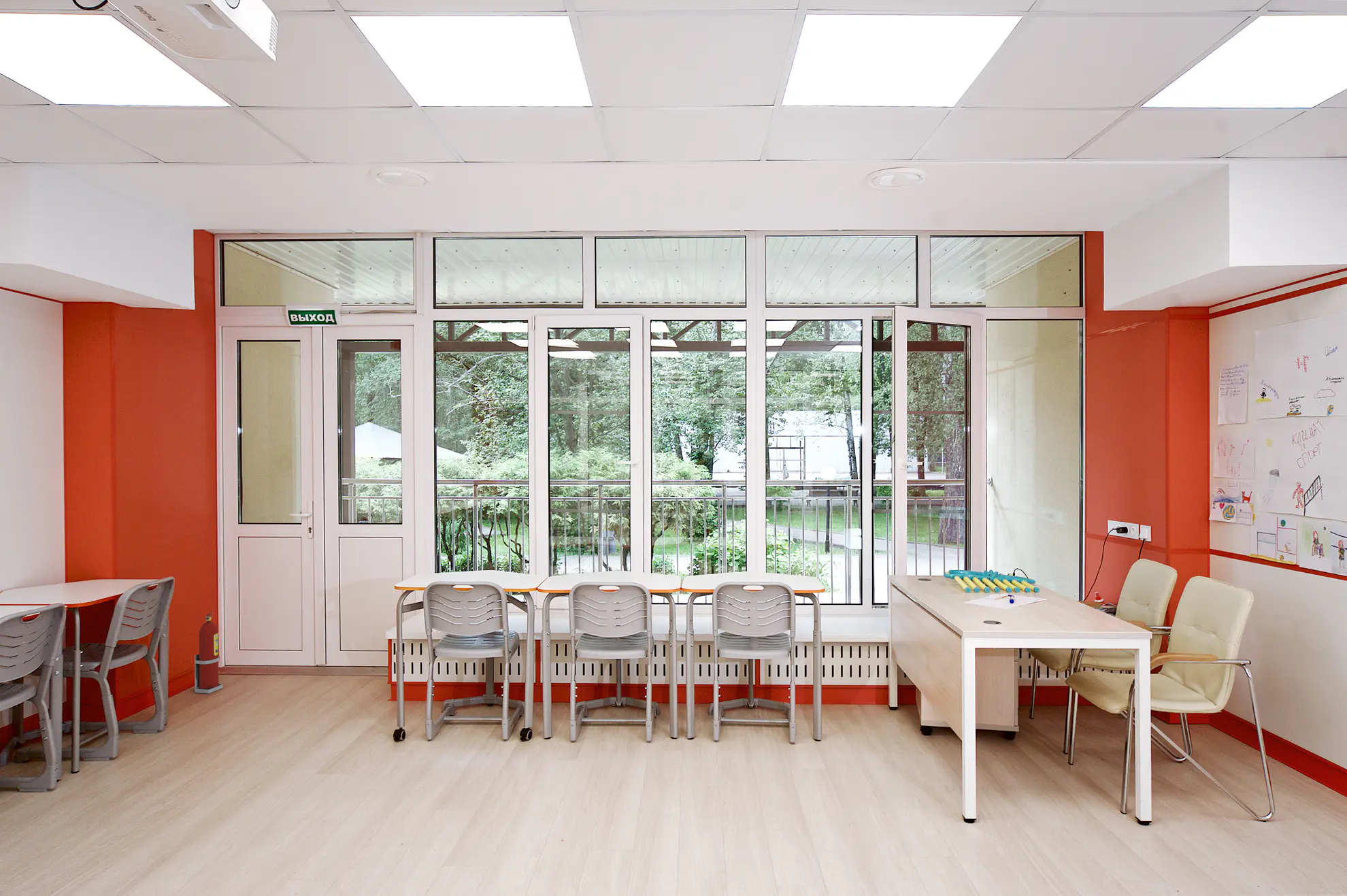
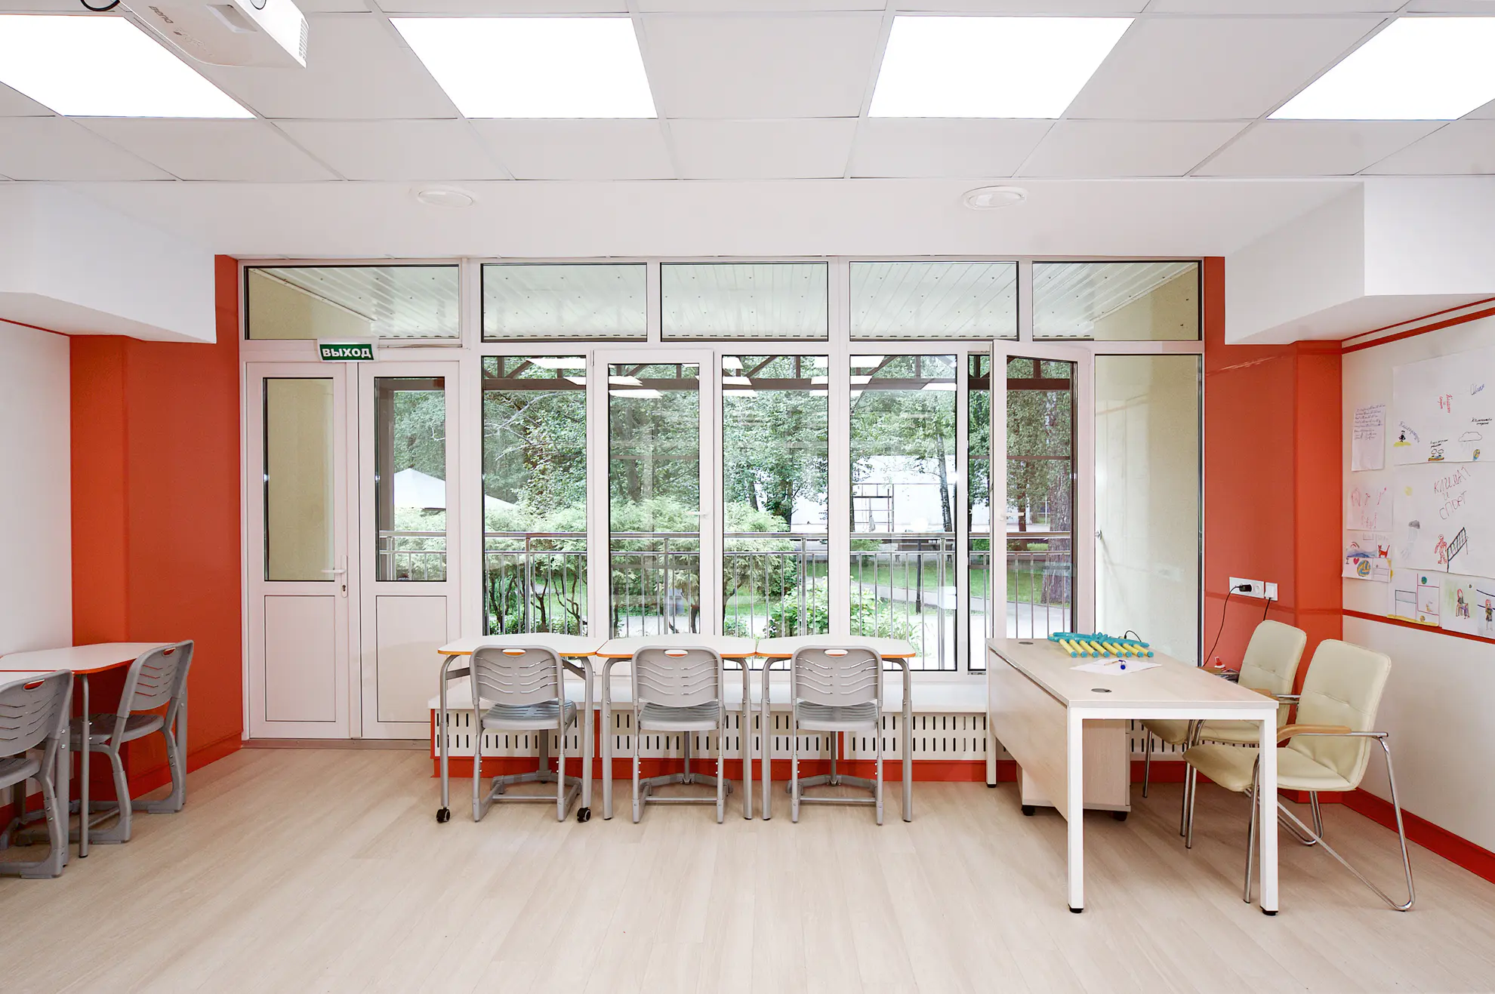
- fire extinguisher (209, 652)
